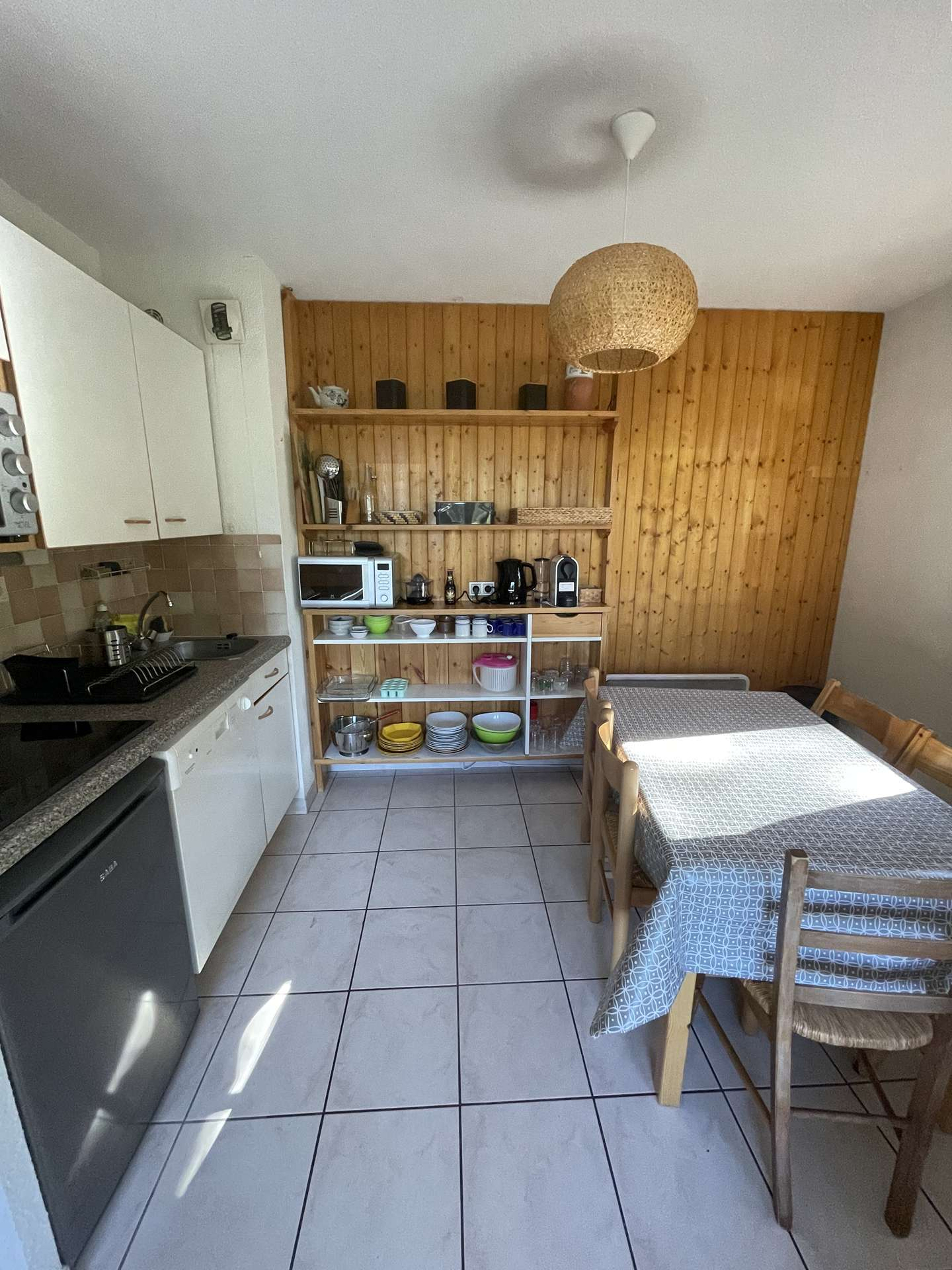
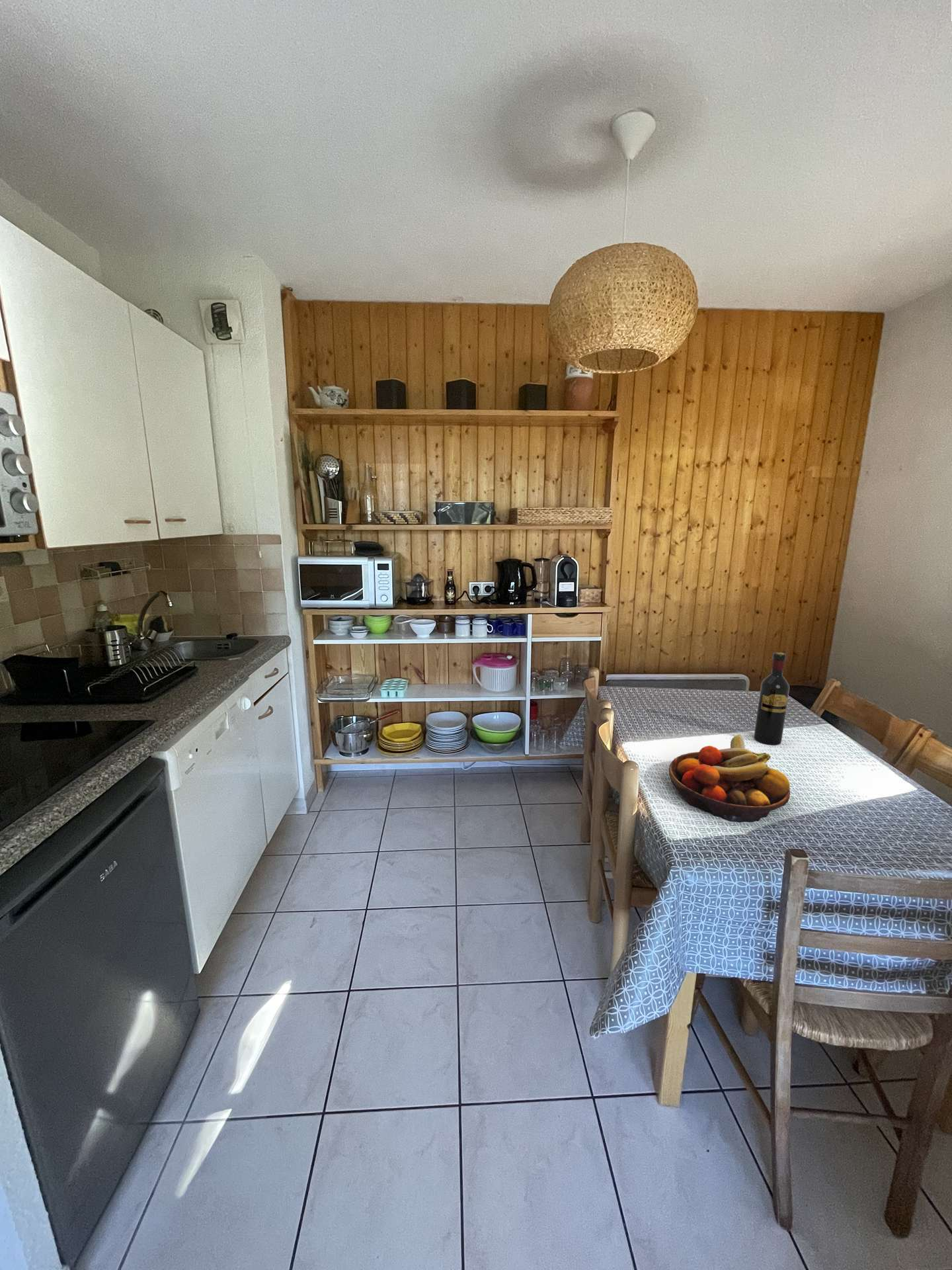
+ fruit bowl (727, 771)
+ wine bottle (774, 697)
